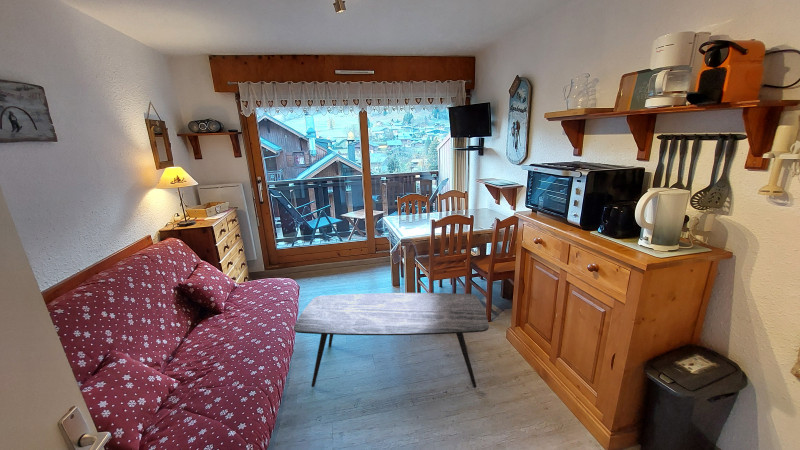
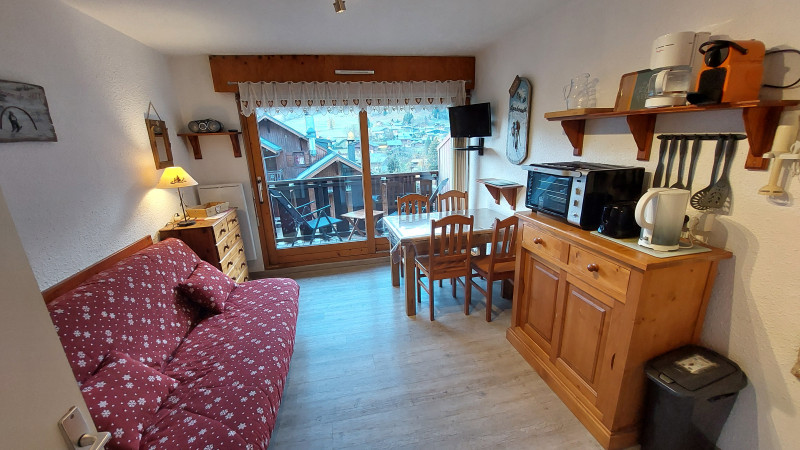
- coffee table (393, 334)
